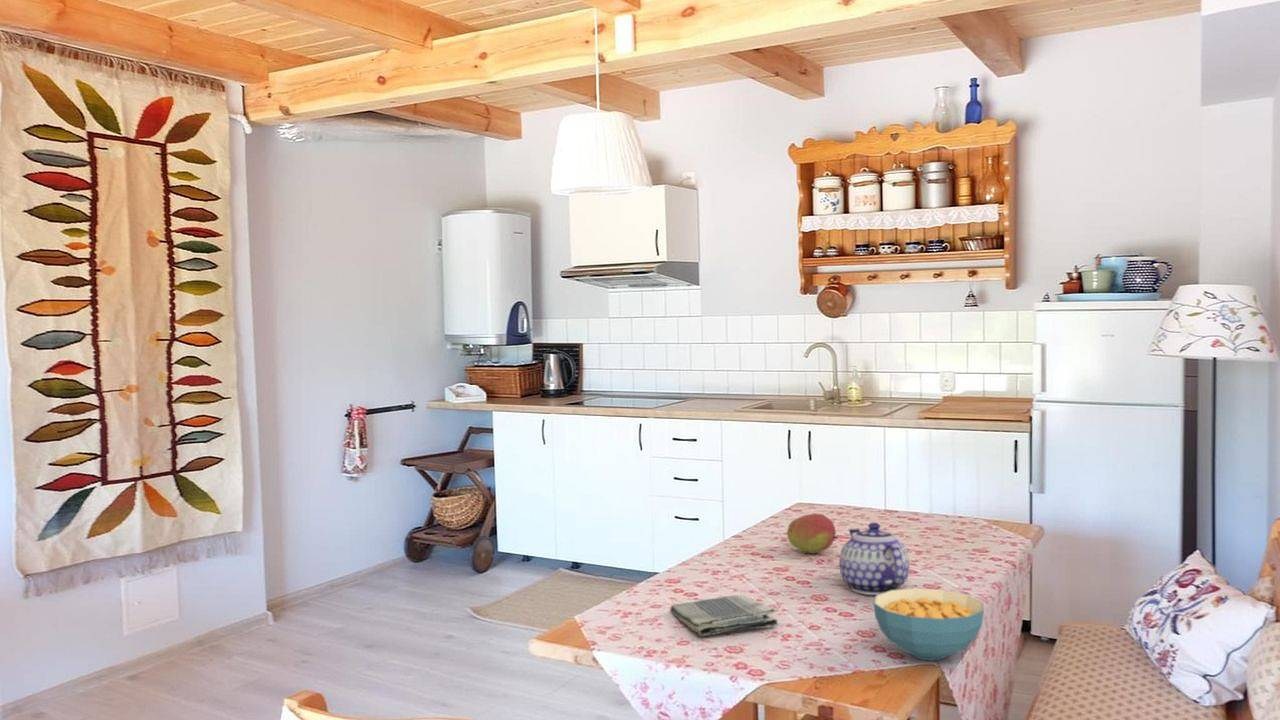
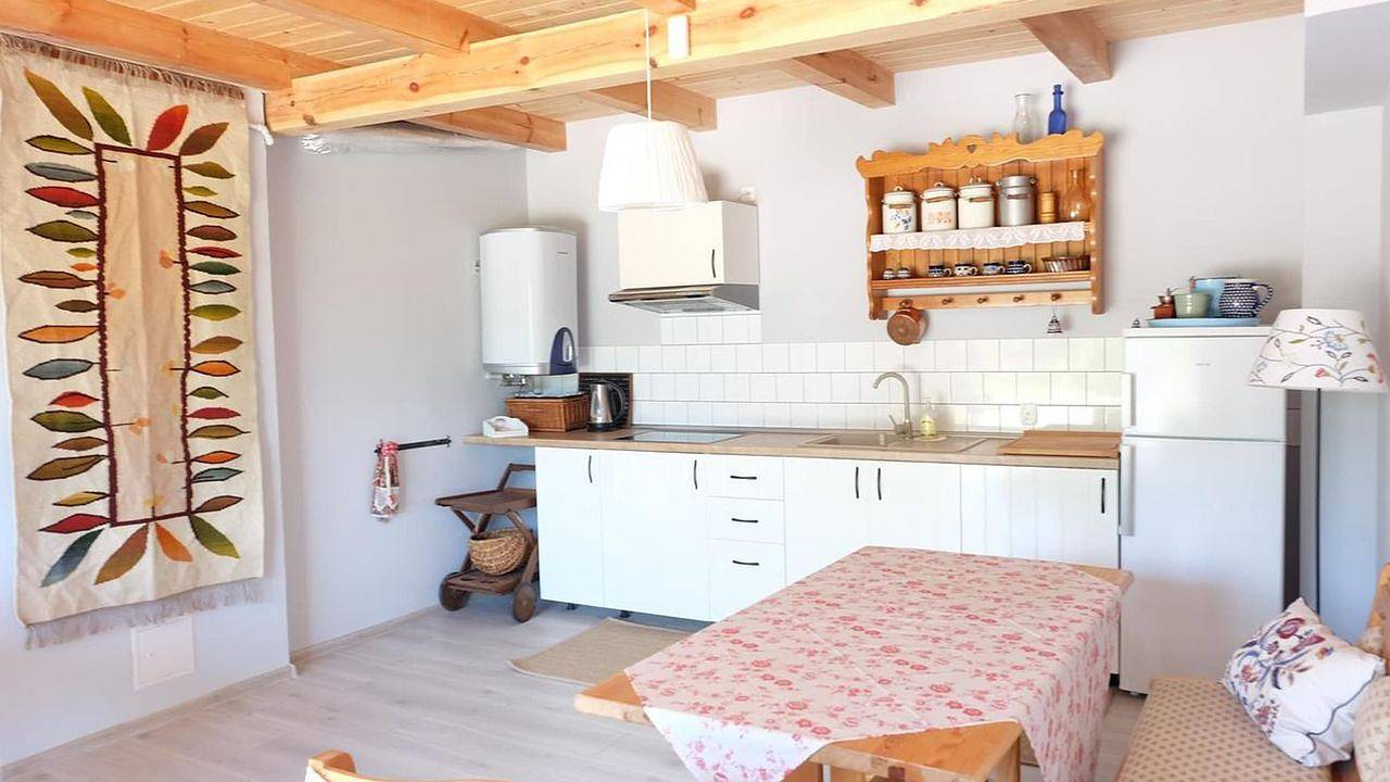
- dish towel (723, 612)
- fruit (812, 533)
- cereal bowl (928, 628)
- teapot (874, 556)
